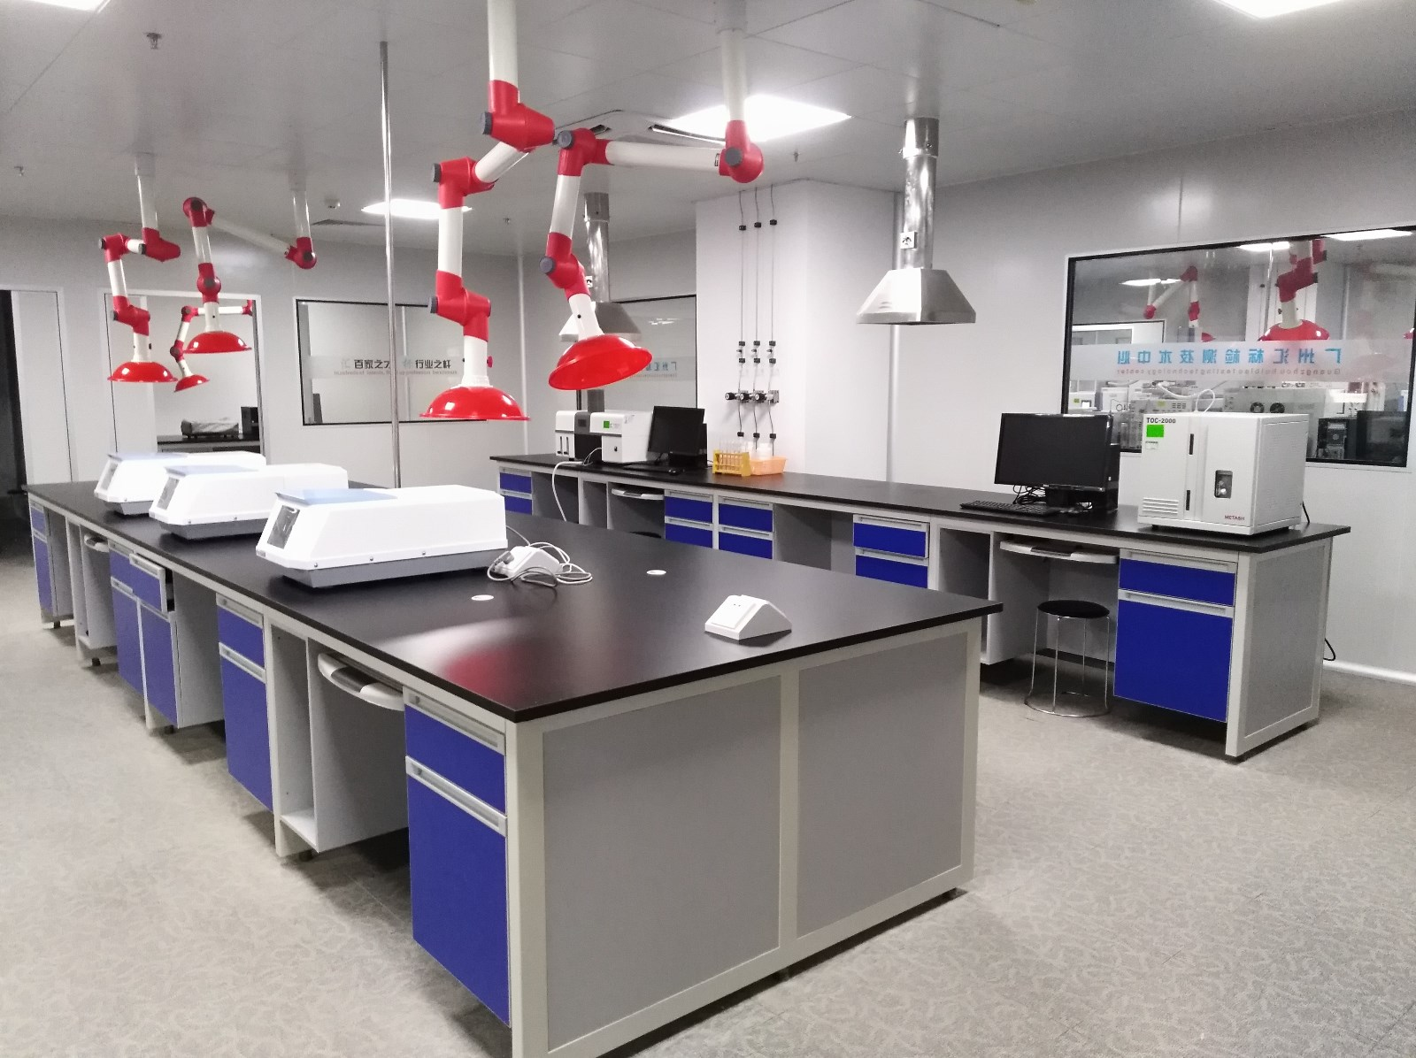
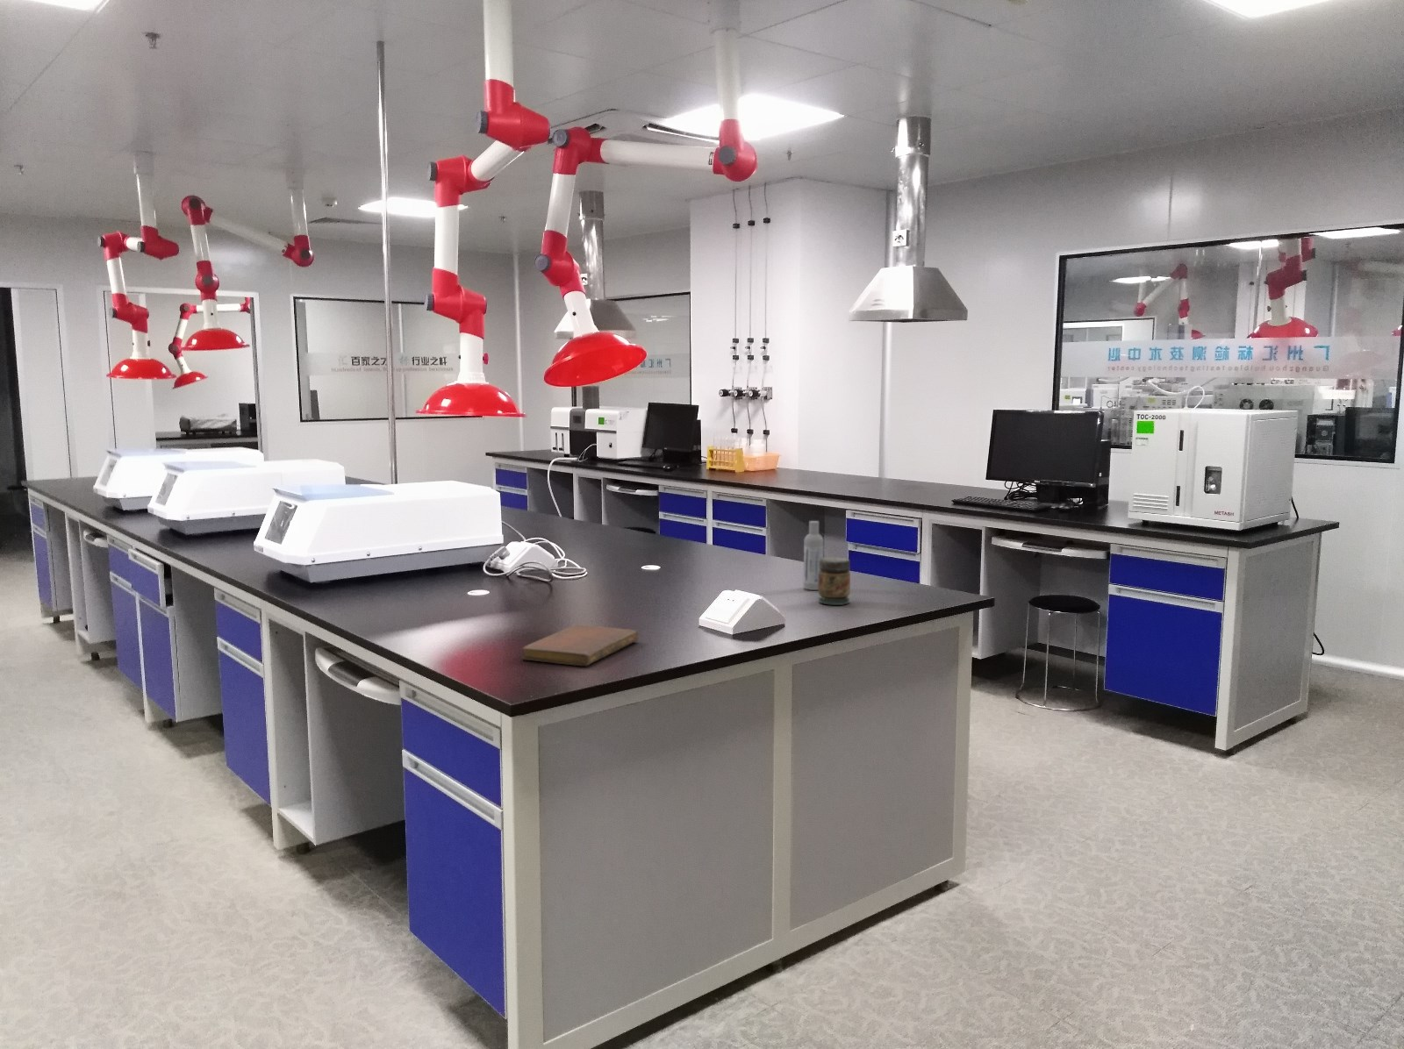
+ notebook (582, 644)
+ bottle (813, 554)
+ jar (833, 581)
